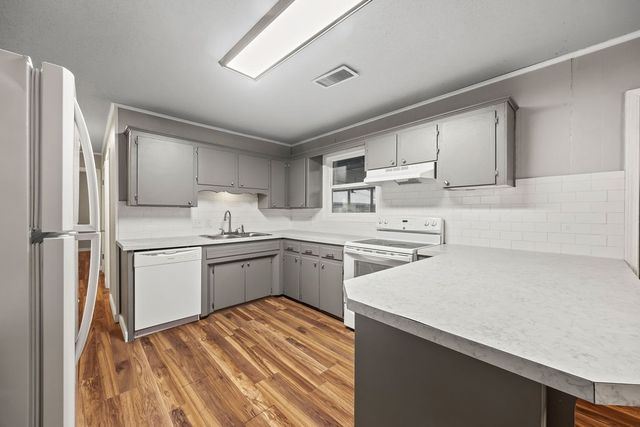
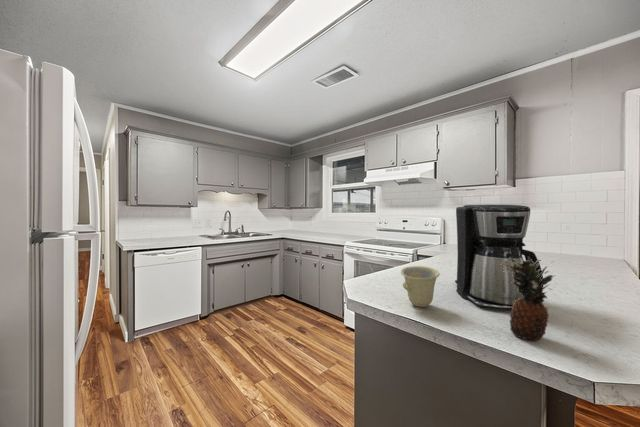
+ fruit (523, 295)
+ cup (419, 287)
+ coffee maker (494, 250)
